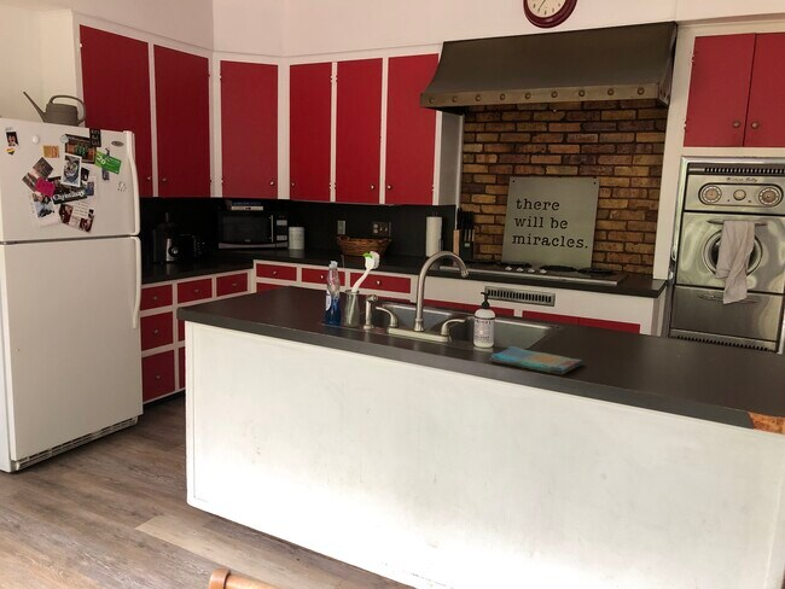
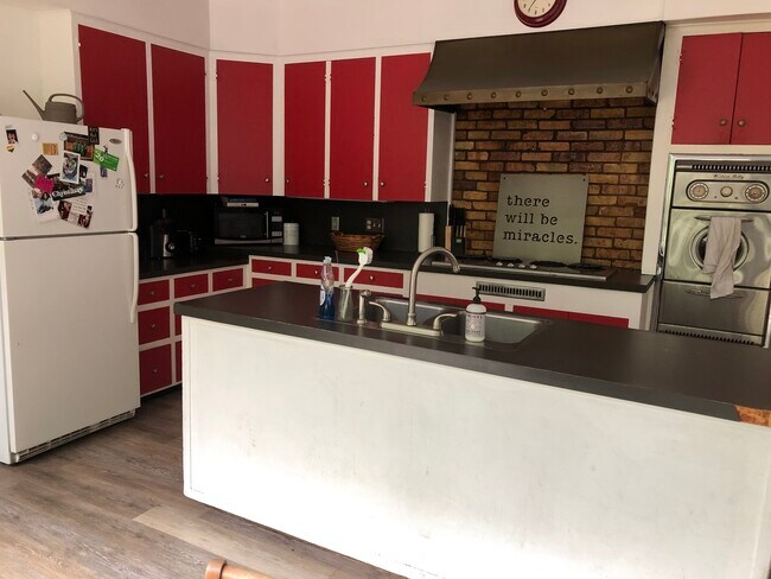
- dish towel (535, 358)
